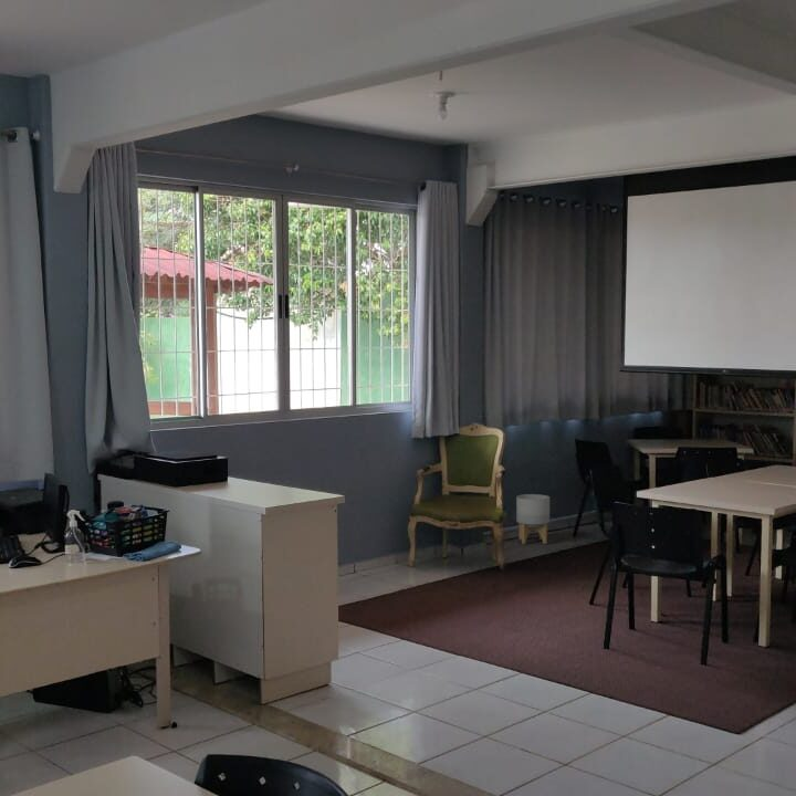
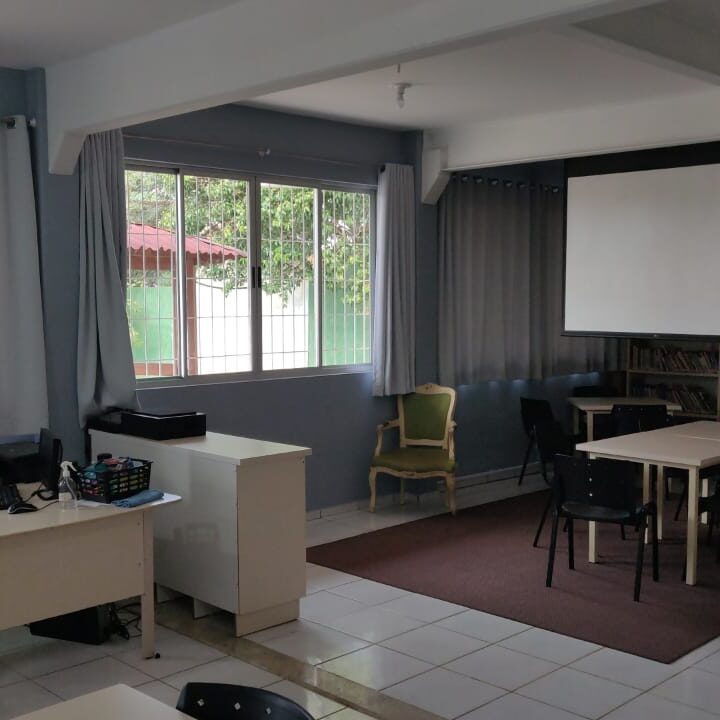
- planter (533, 519)
